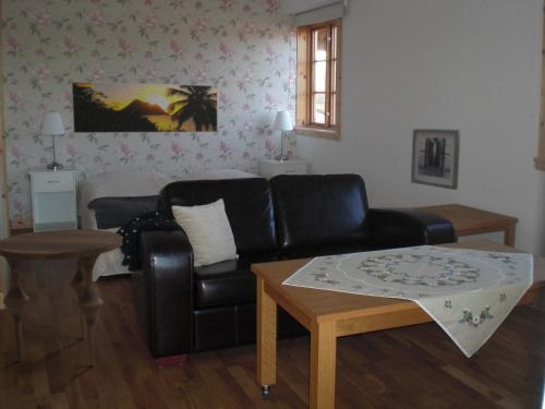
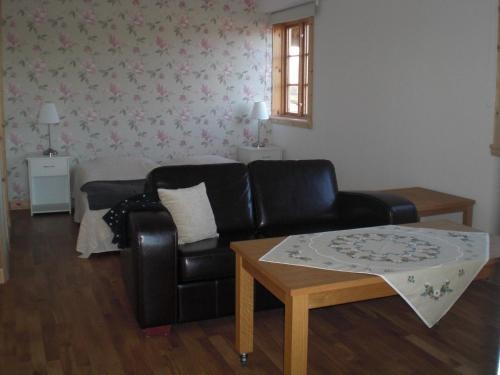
- side table (75, 292)
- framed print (148, 108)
- wall art (434, 157)
